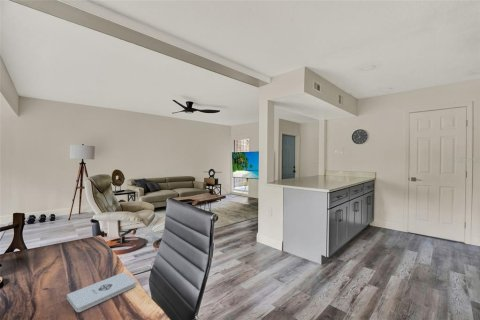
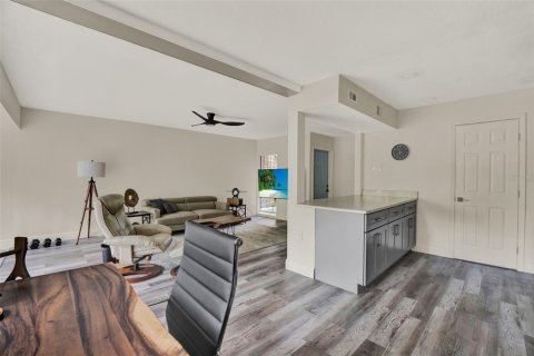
- notepad (103, 290)
